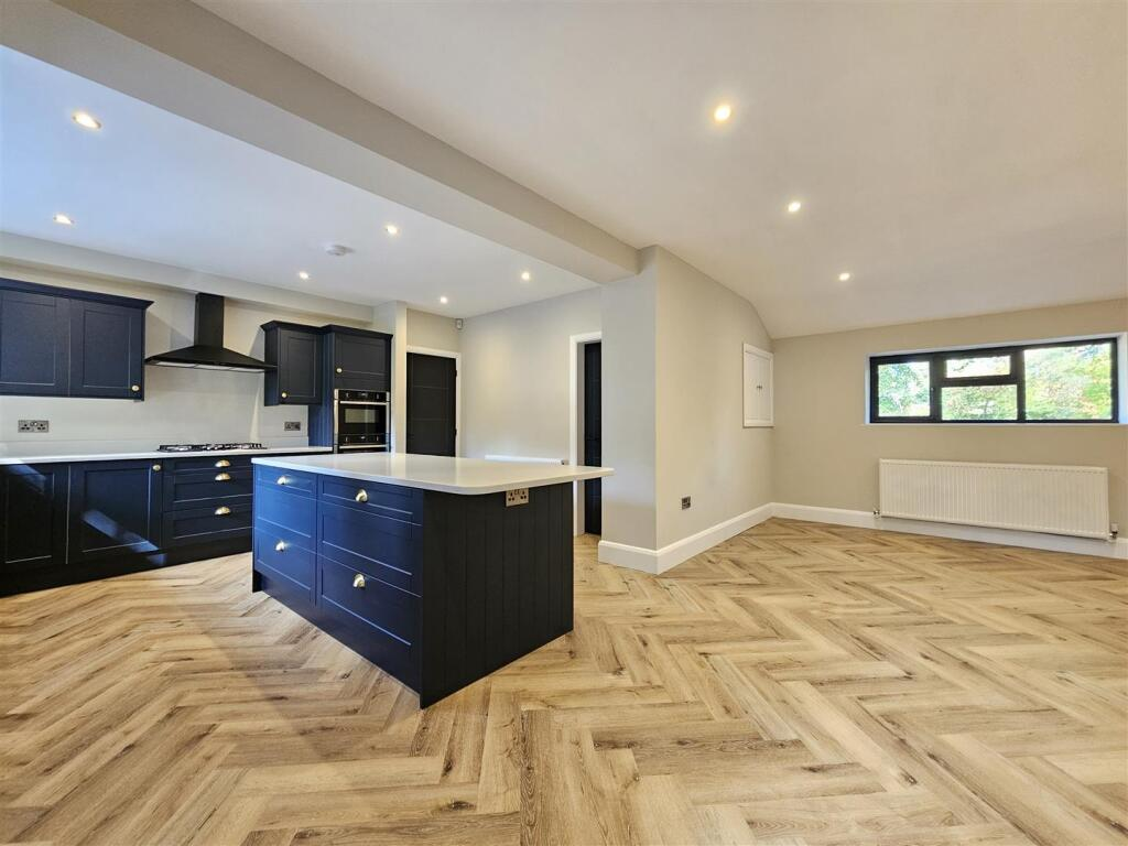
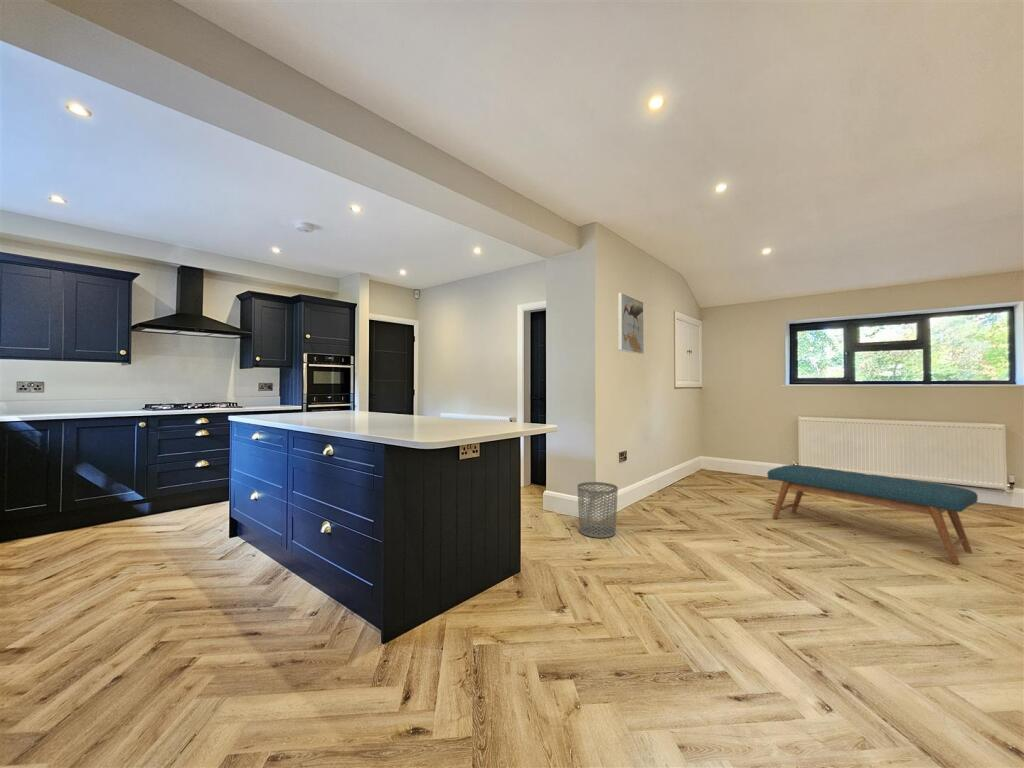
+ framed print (631, 324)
+ bench (860, 501)
+ waste bin (597, 509)
